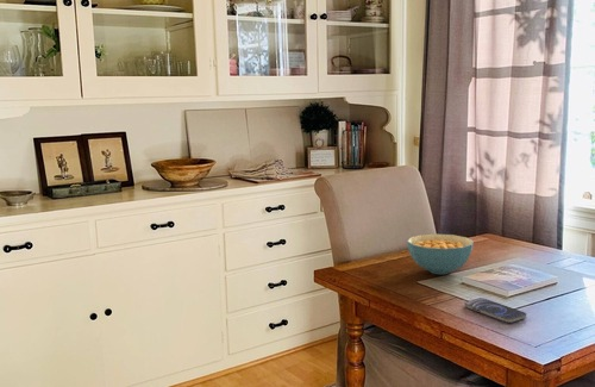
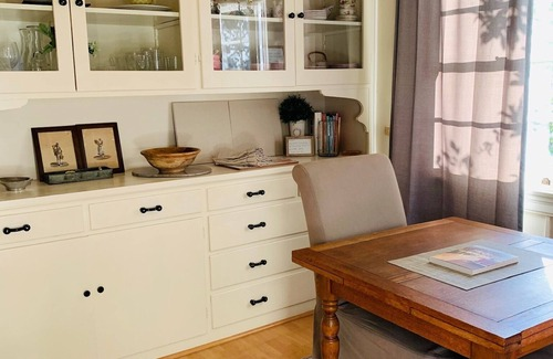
- cereal bowl (439, 256)
- smartphone (494, 310)
